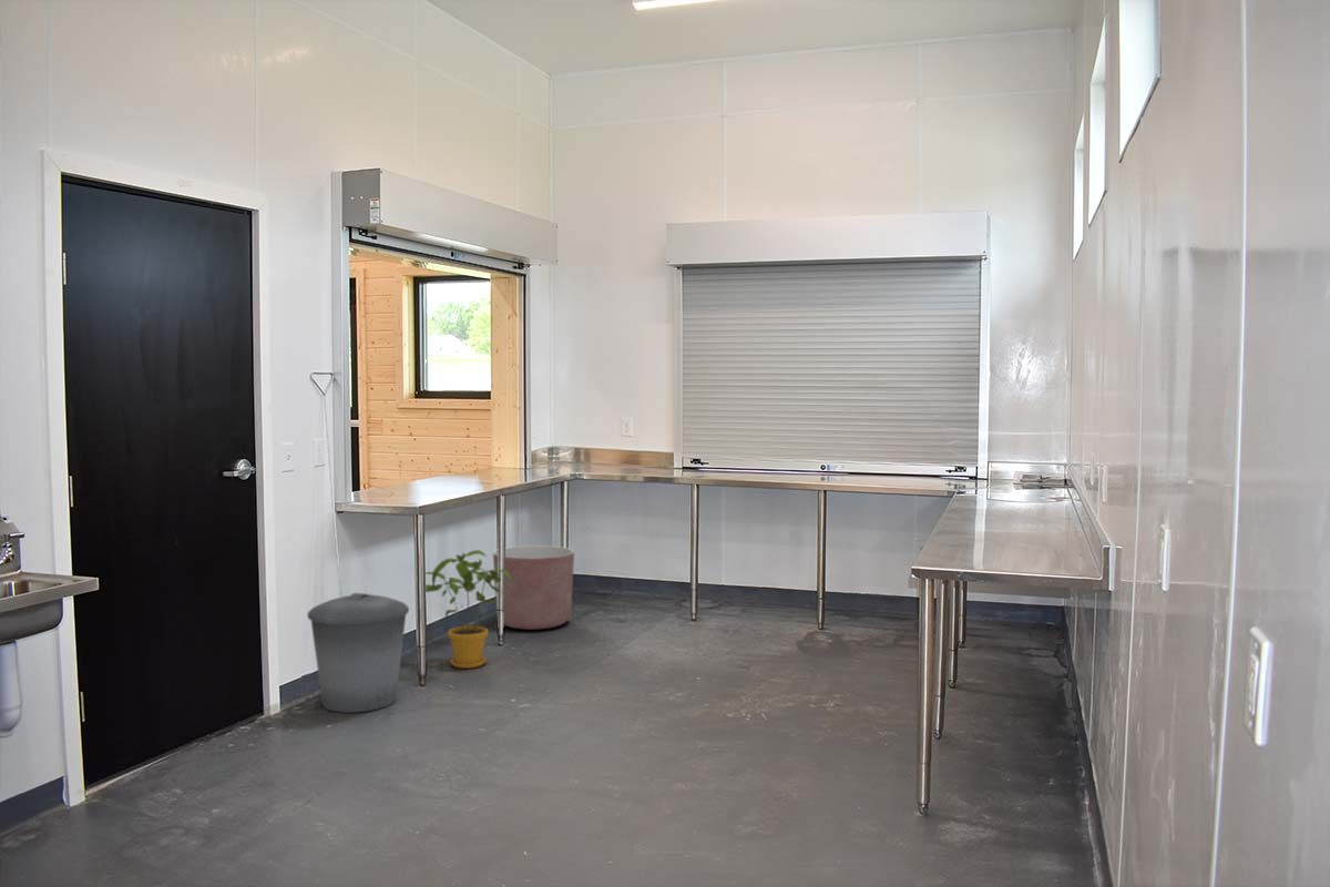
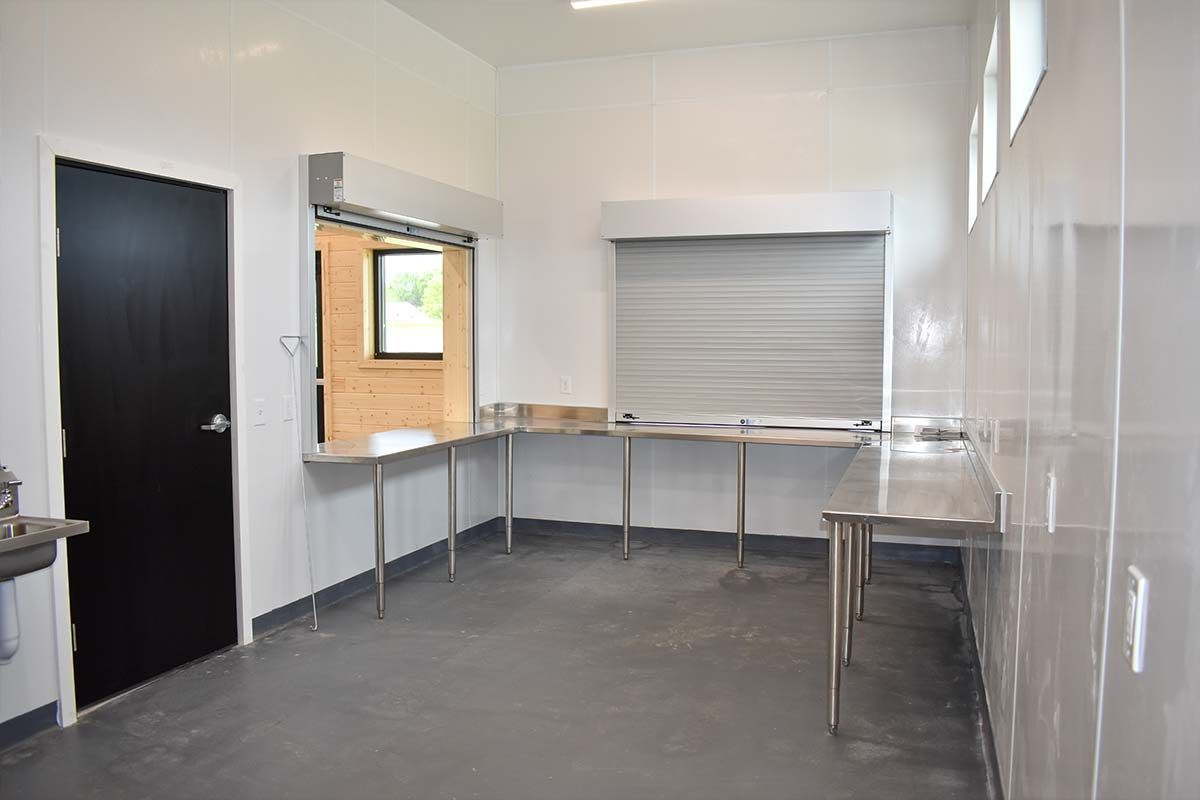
- planter (533, 587)
- house plant (456, 604)
- trash can (359, 646)
